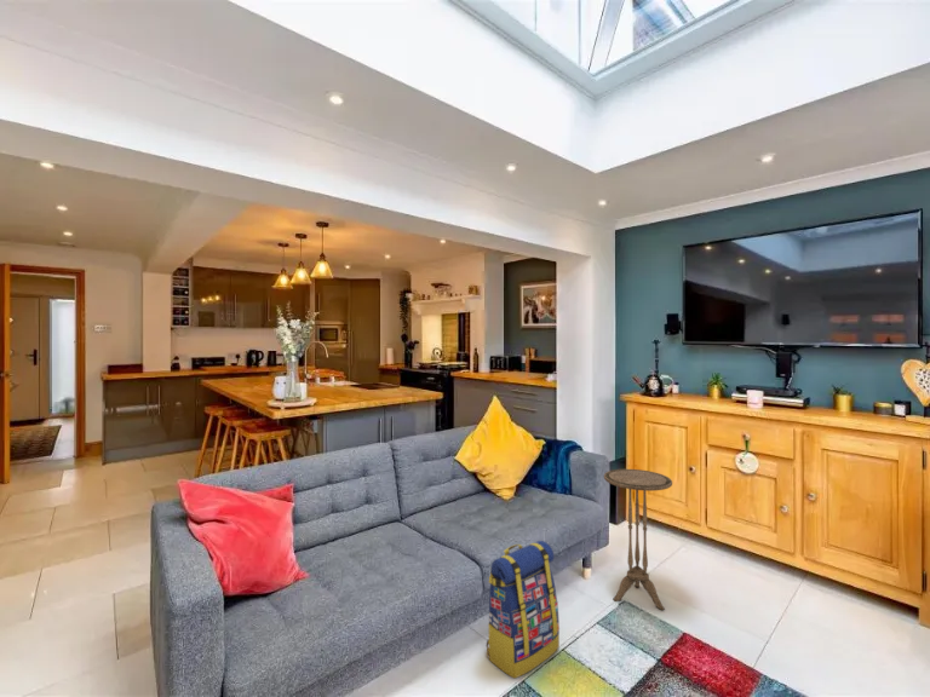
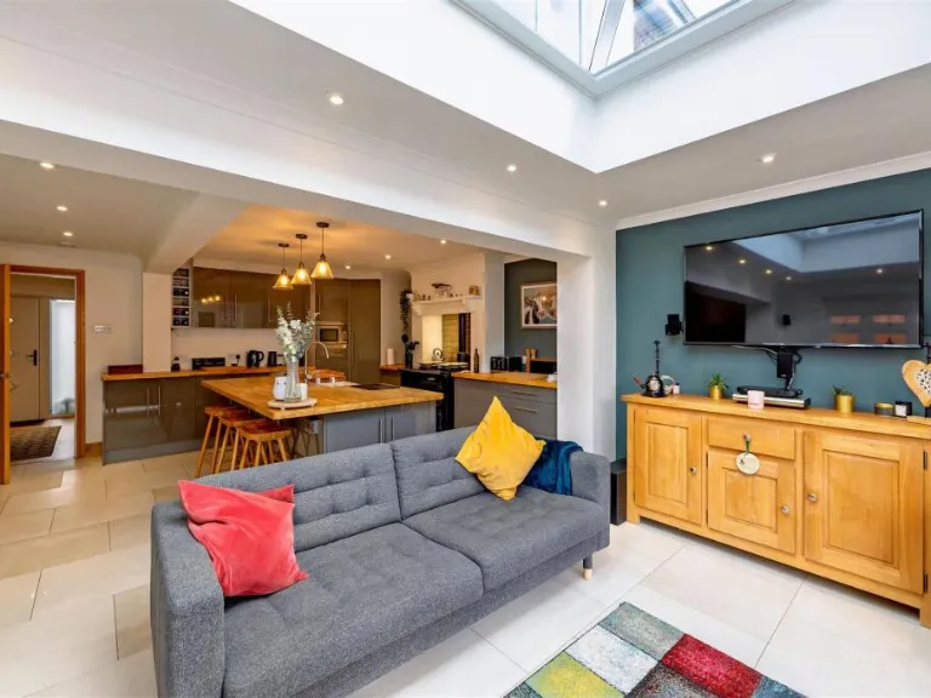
- backpack (521, 600)
- side table (637, 537)
